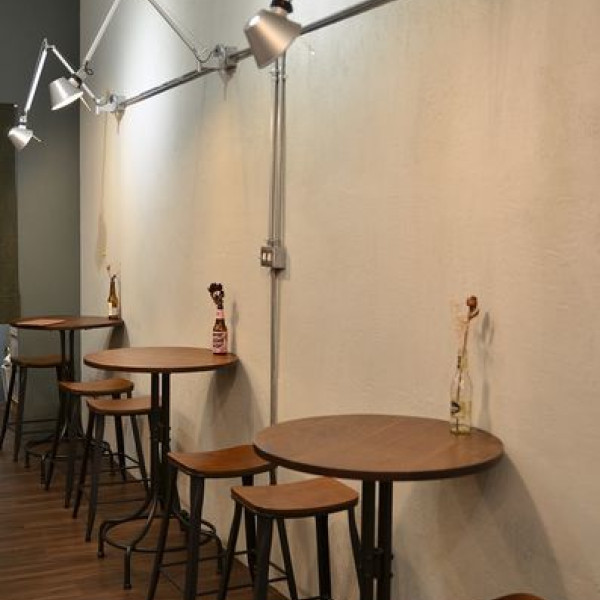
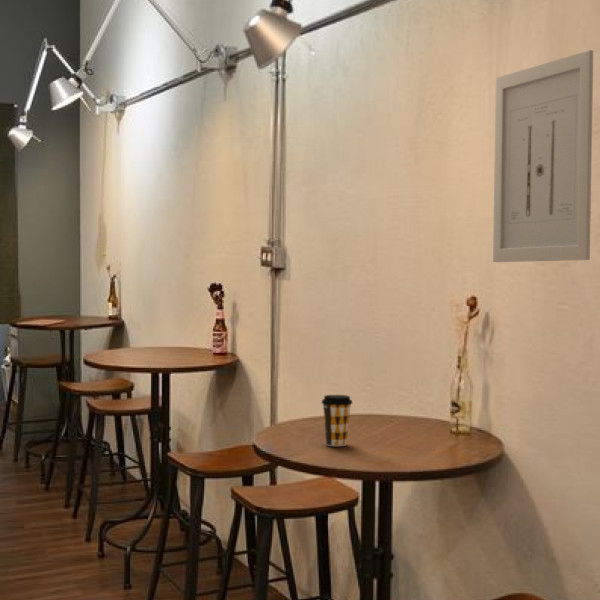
+ coffee cup (336, 420)
+ wall art (539, 163)
